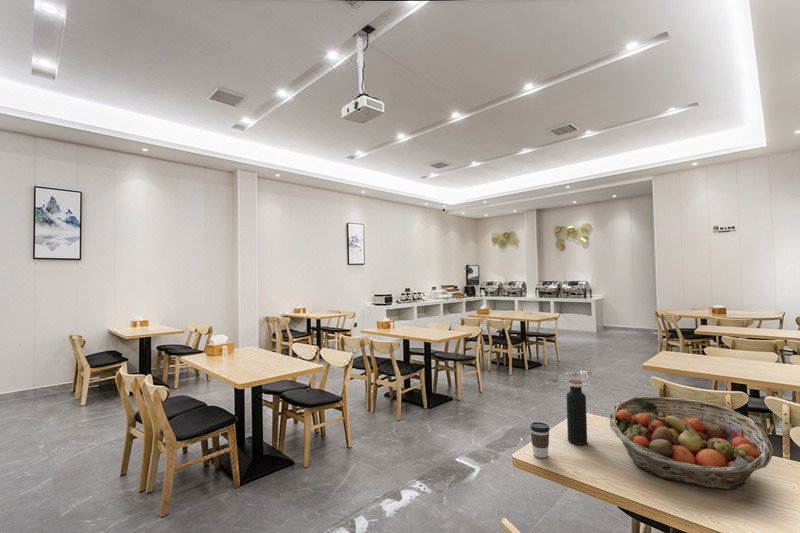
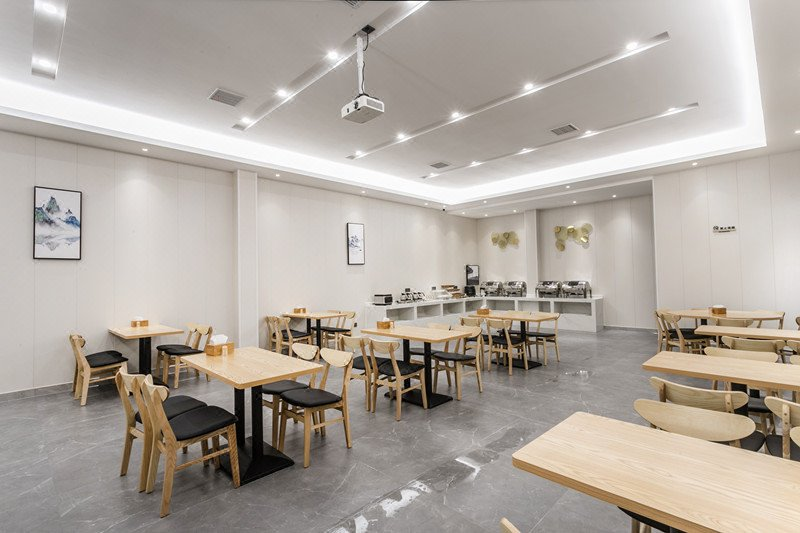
- coffee cup (540, 439)
- fruit basket (683, 438)
- water bottle (576, 411)
